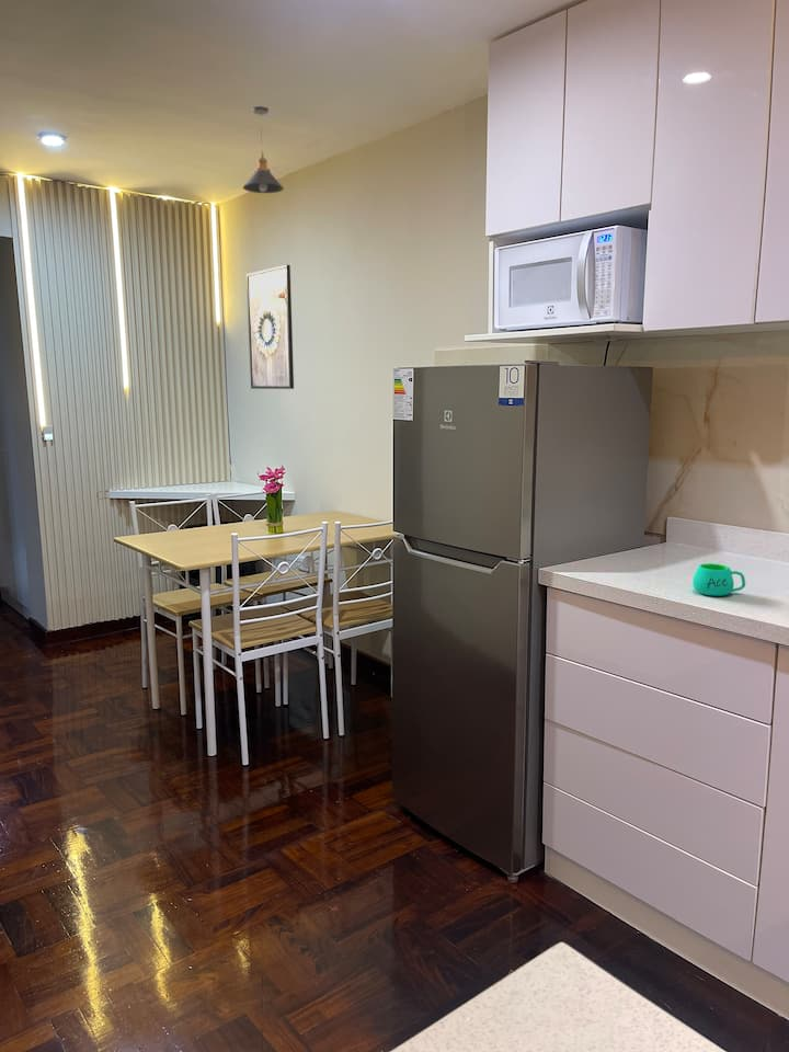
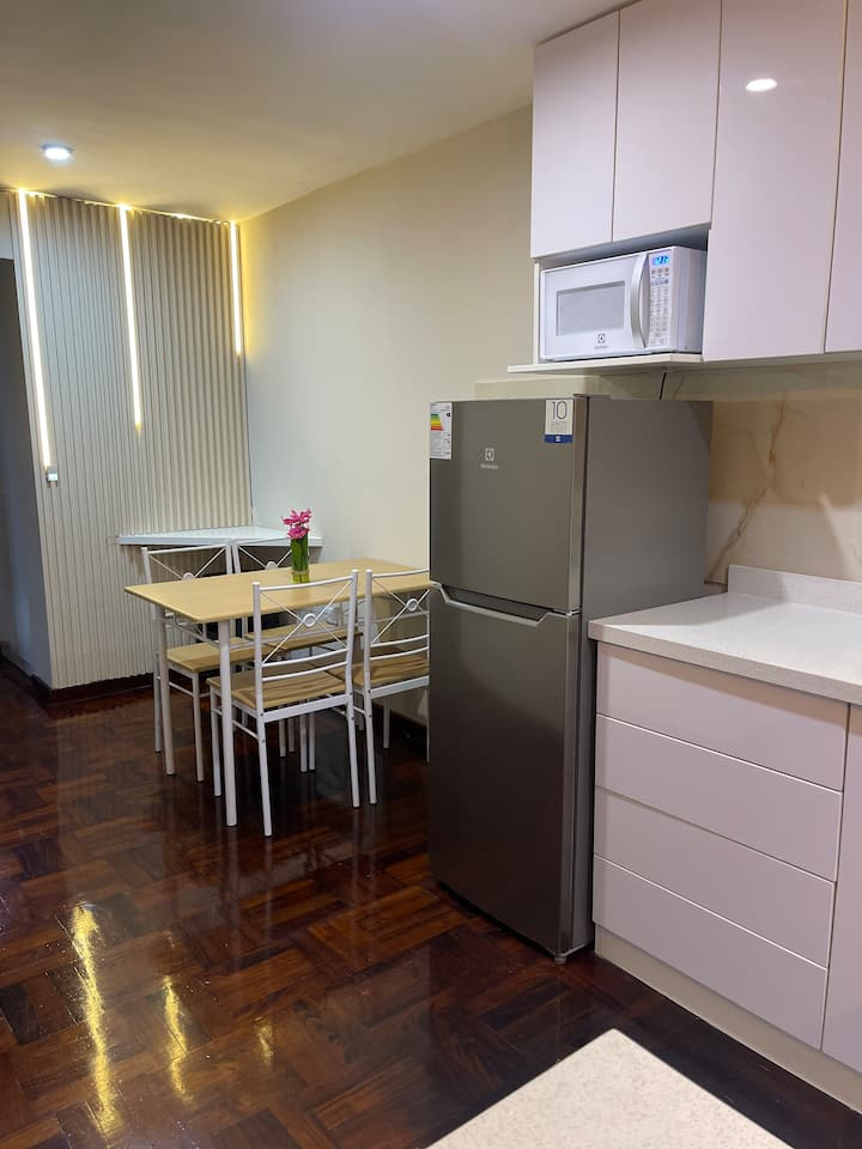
- pendant light (262, 152)
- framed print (268, 330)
- mug (719, 580)
